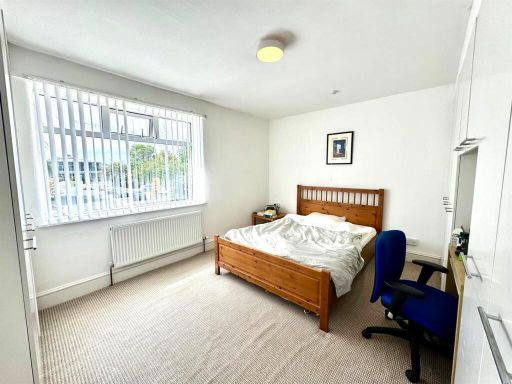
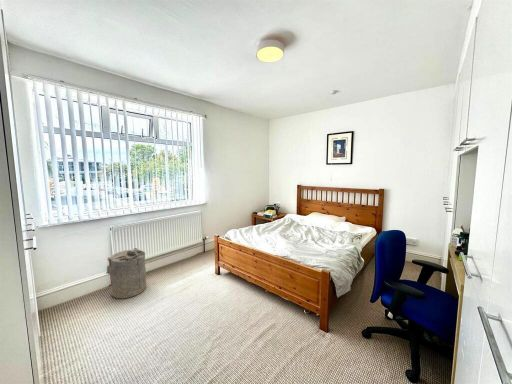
+ laundry hamper (126, 271)
